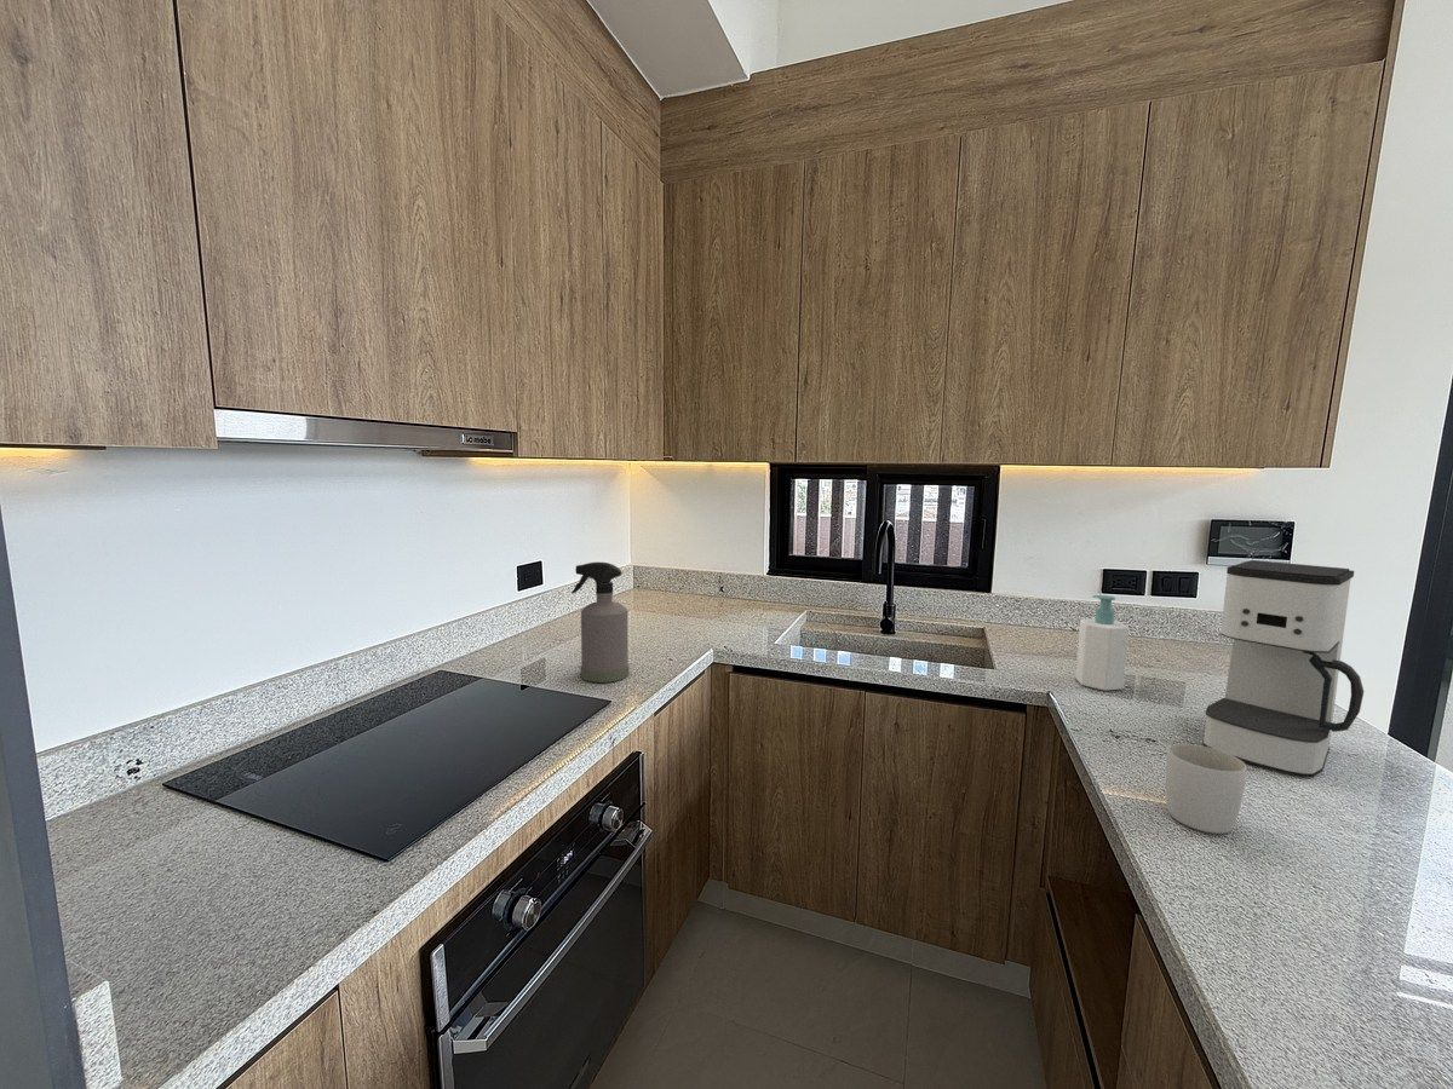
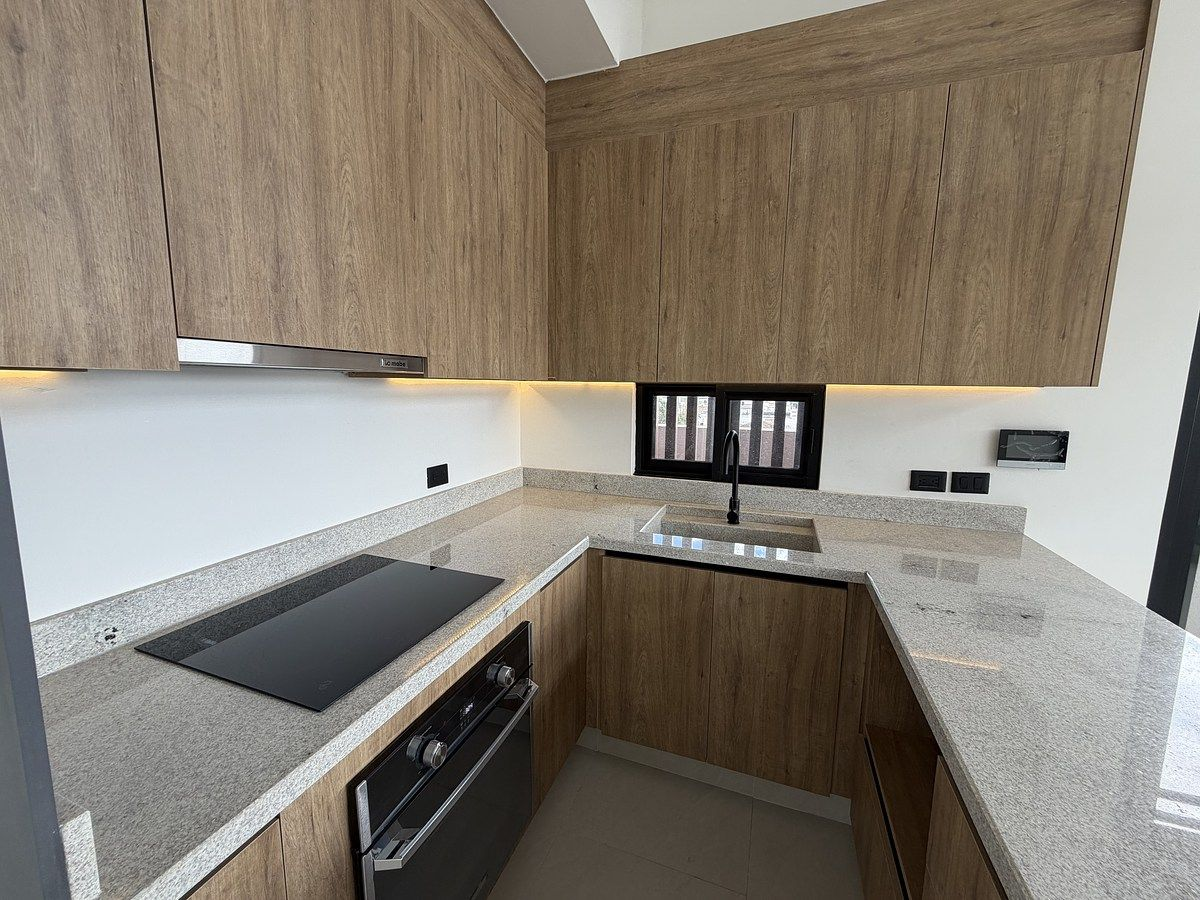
- coffee maker (1286, 662)
- spray bottle (601, 618)
- mug (1201, 783)
- soap bottle (1102, 640)
